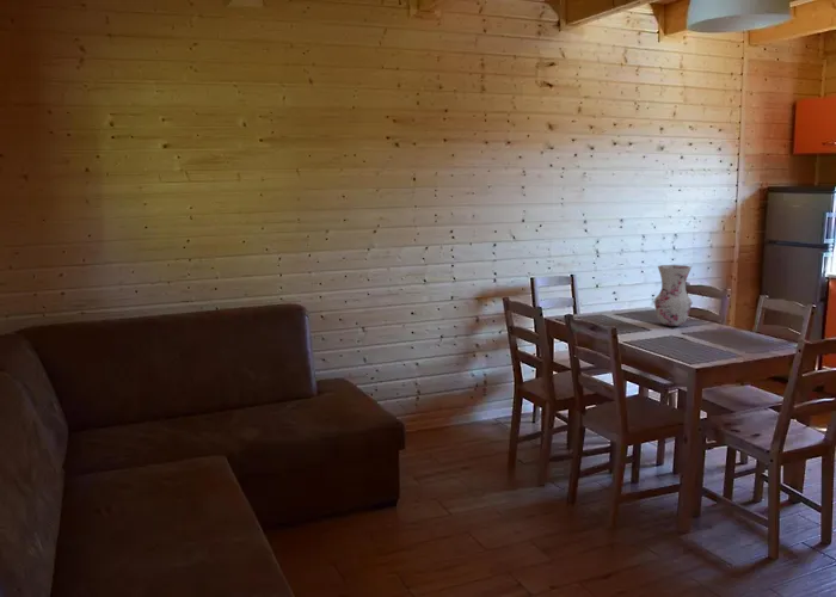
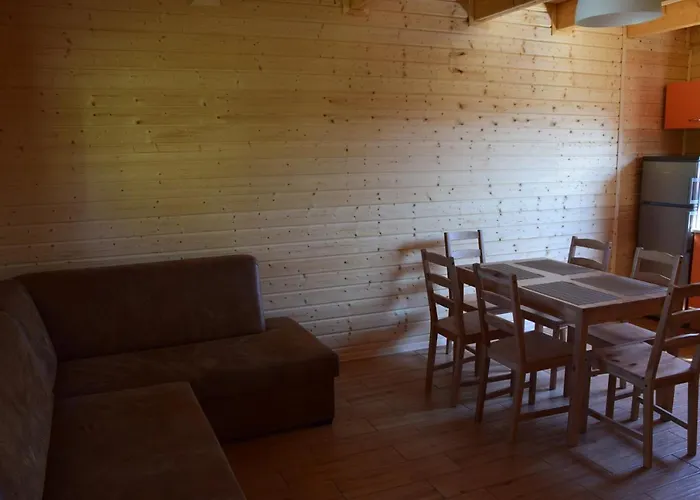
- vase (672, 295)
